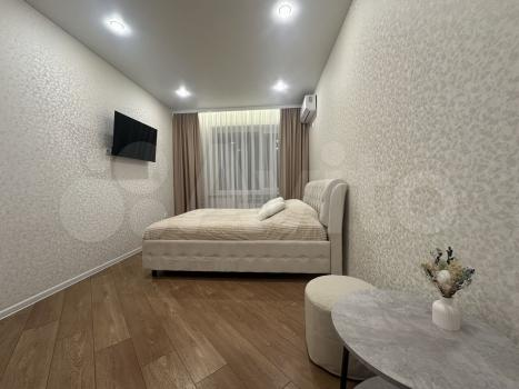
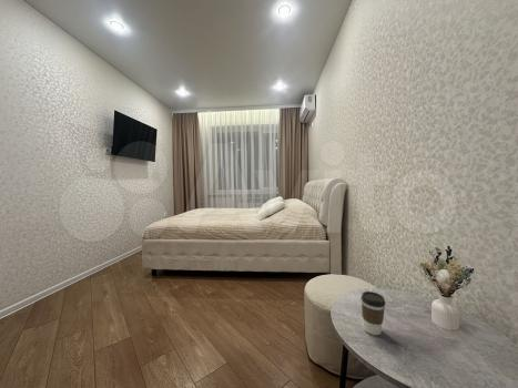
+ coffee cup (372, 313)
